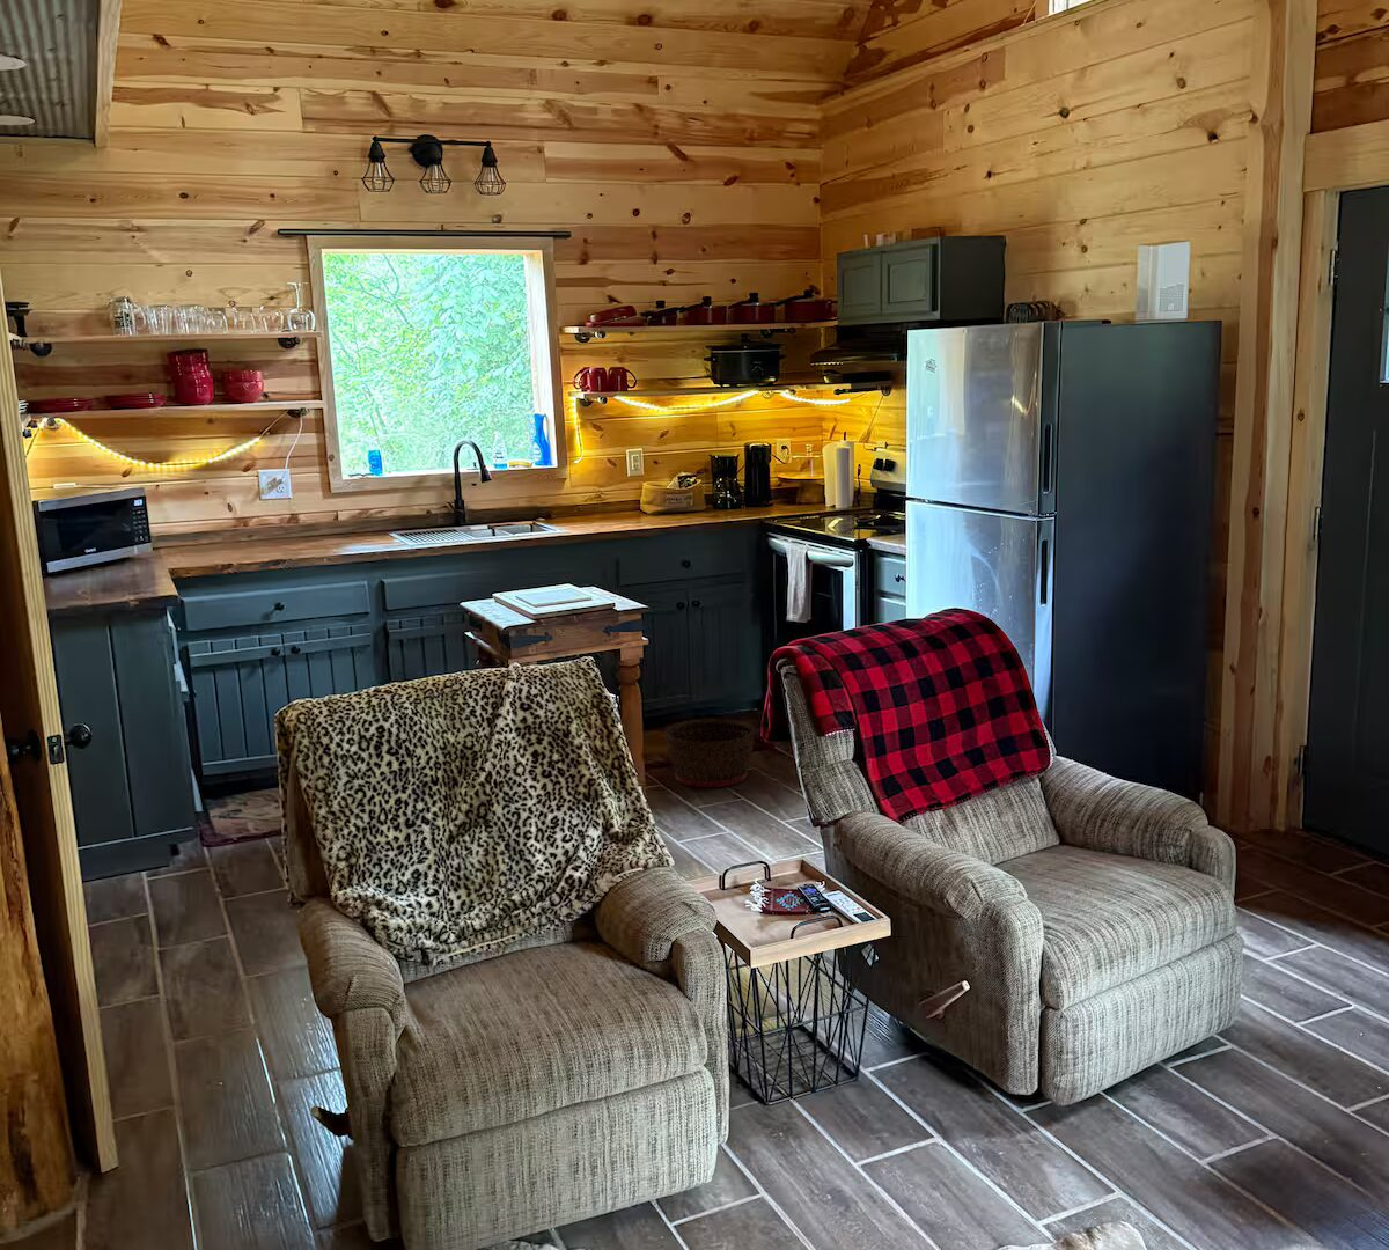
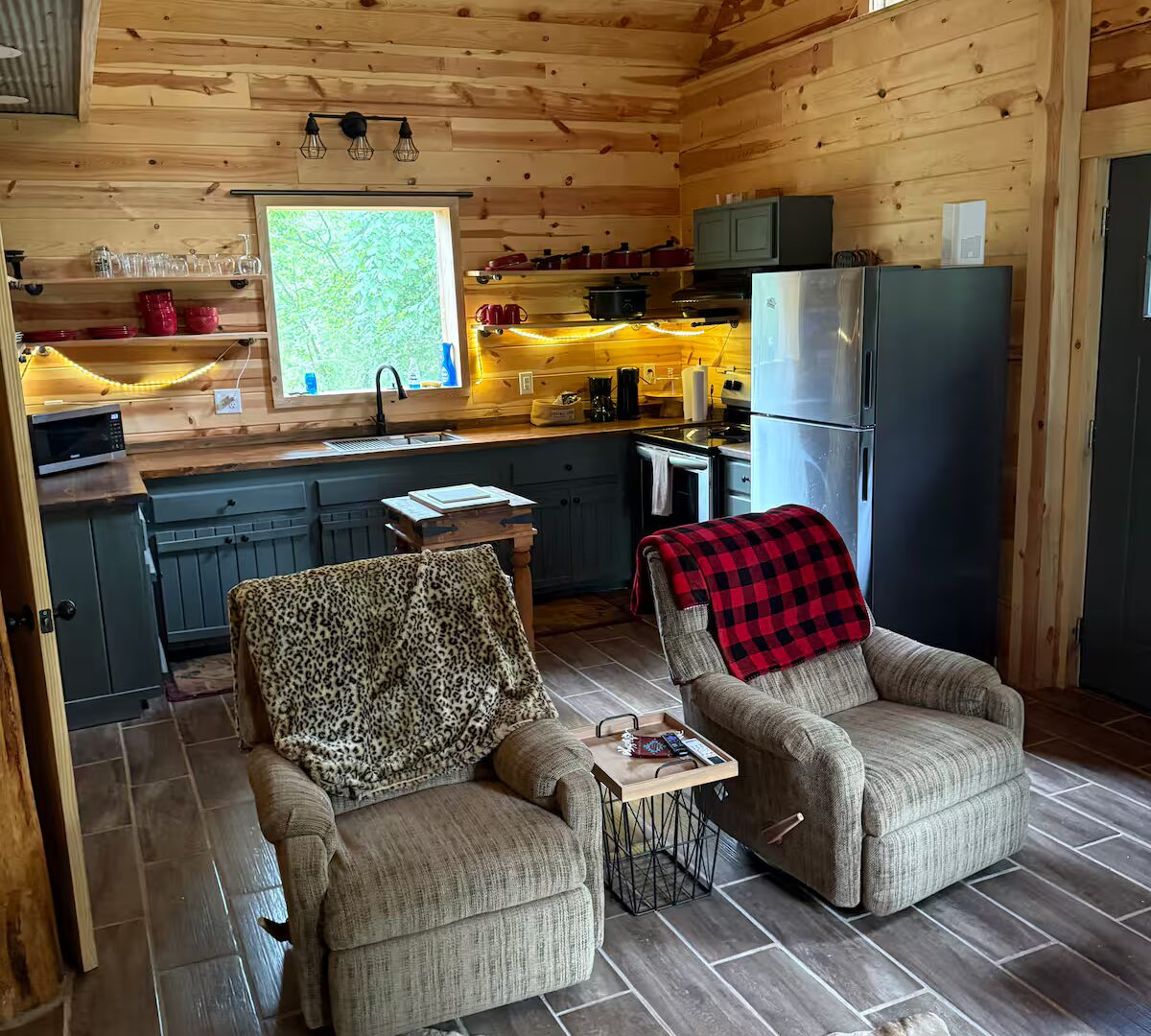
- basket (710, 753)
